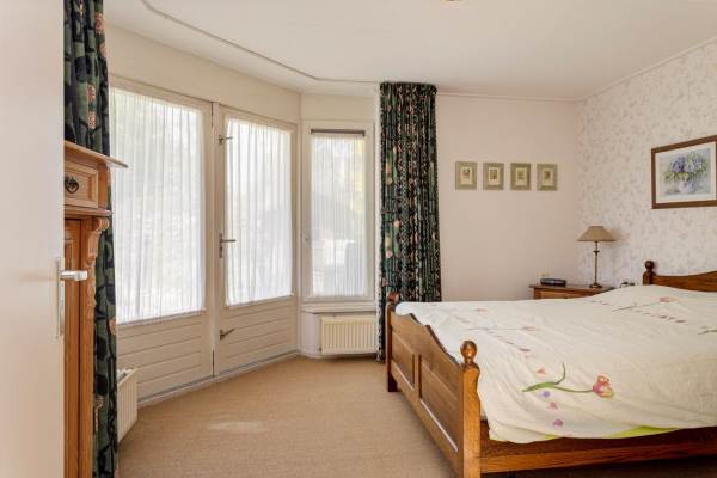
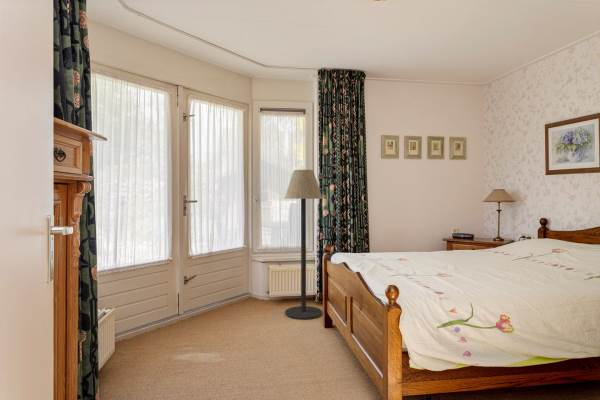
+ floor lamp (303, 241)
